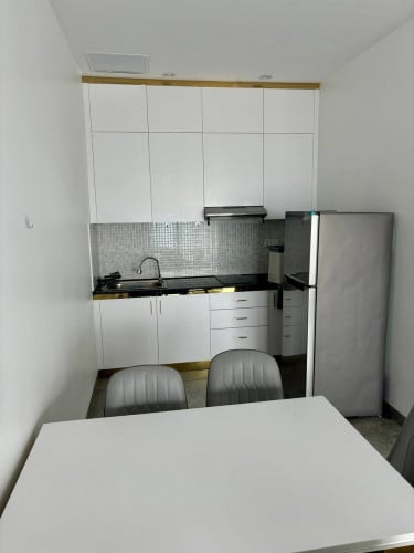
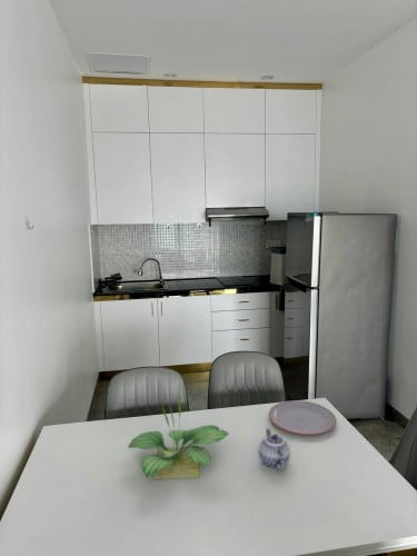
+ teapot (274, 448)
+ potted plant (179, 428)
+ plate (301, 418)
